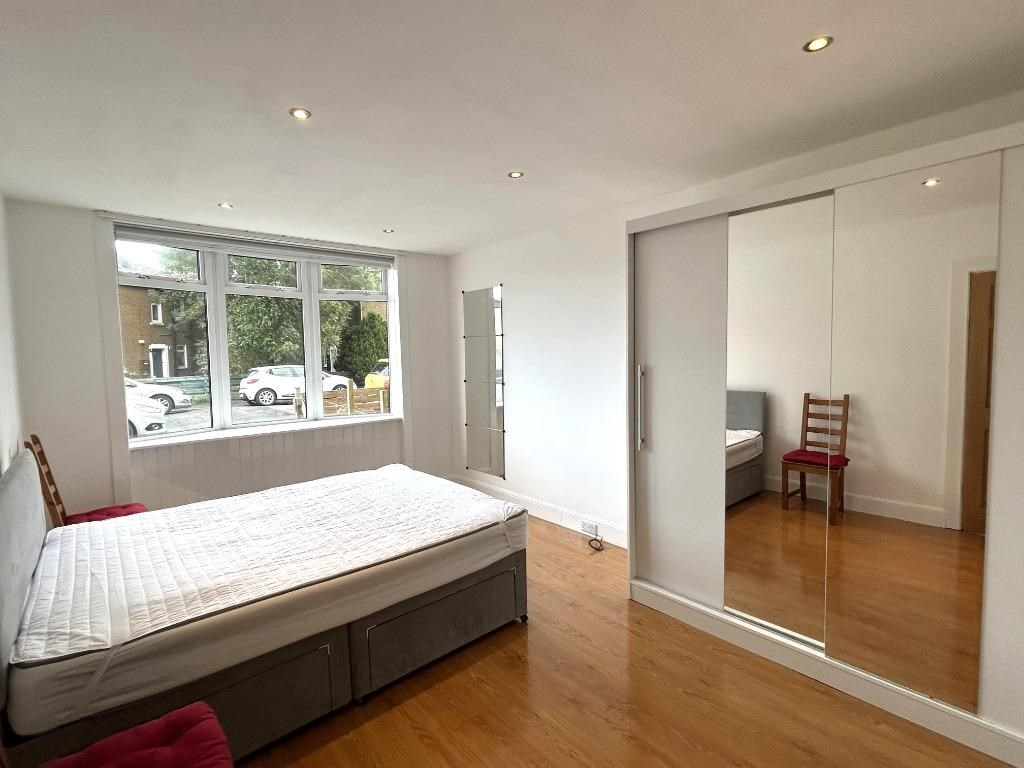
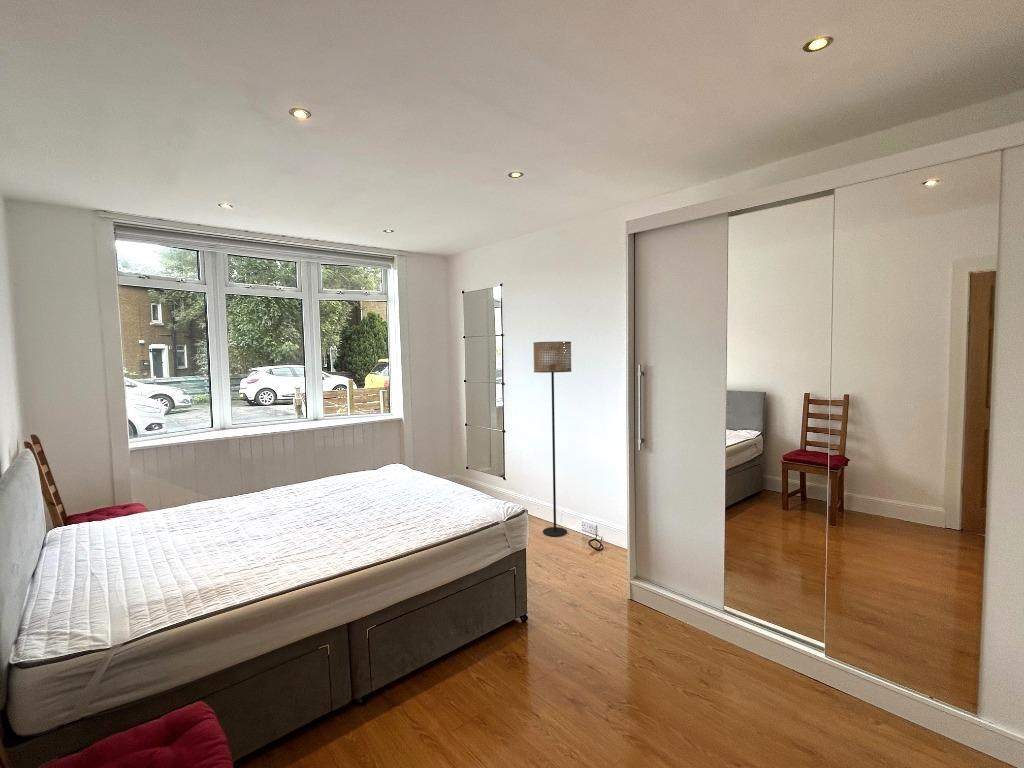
+ floor lamp (553, 438)
